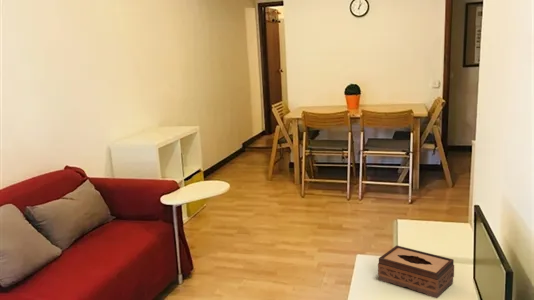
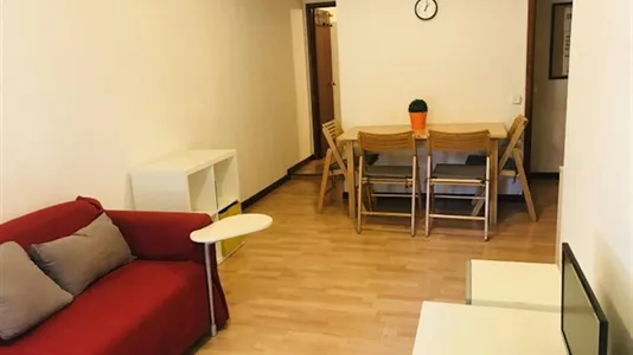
- tissue box (415, 270)
